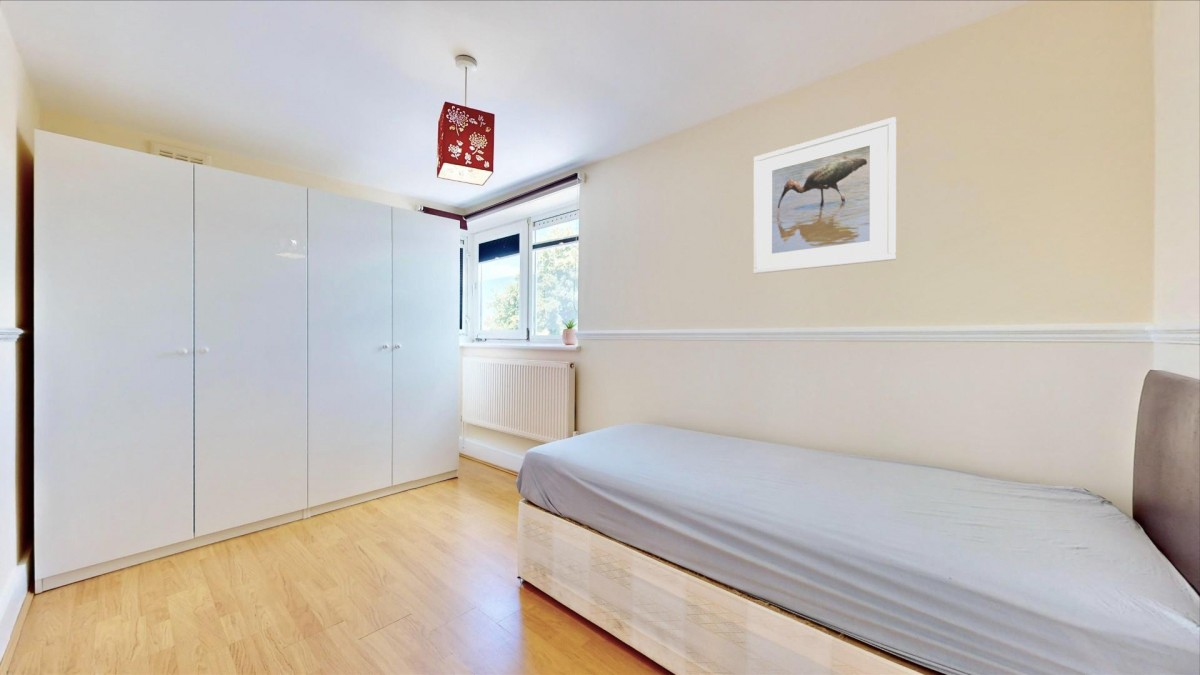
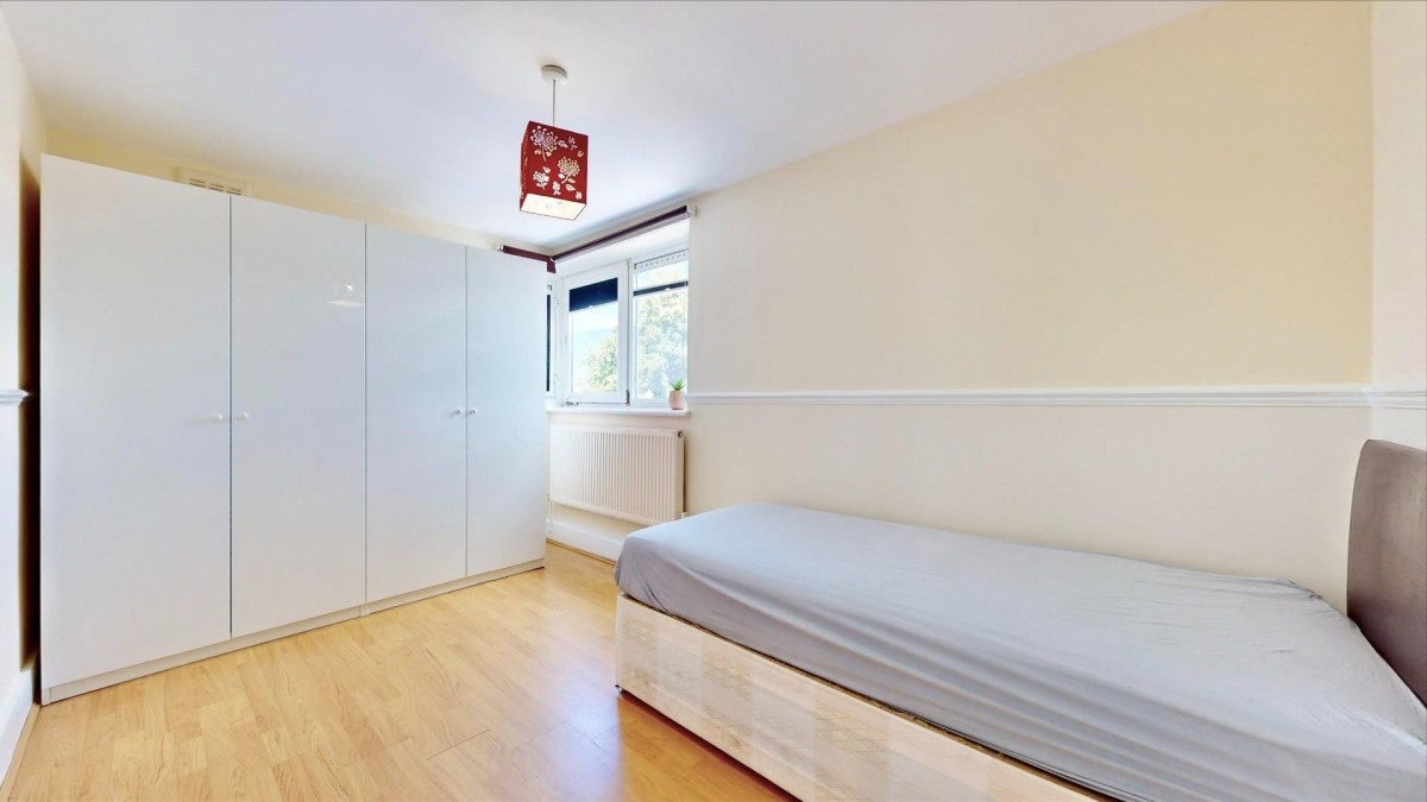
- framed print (817, 203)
